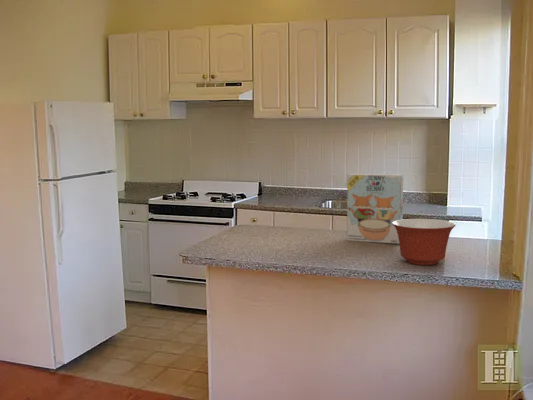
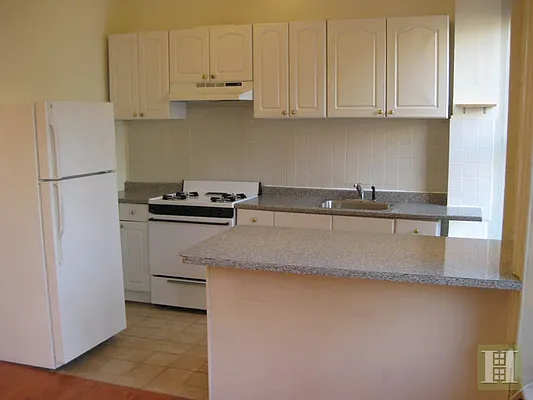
- cereal box (374, 208)
- mixing bowl (422, 242)
